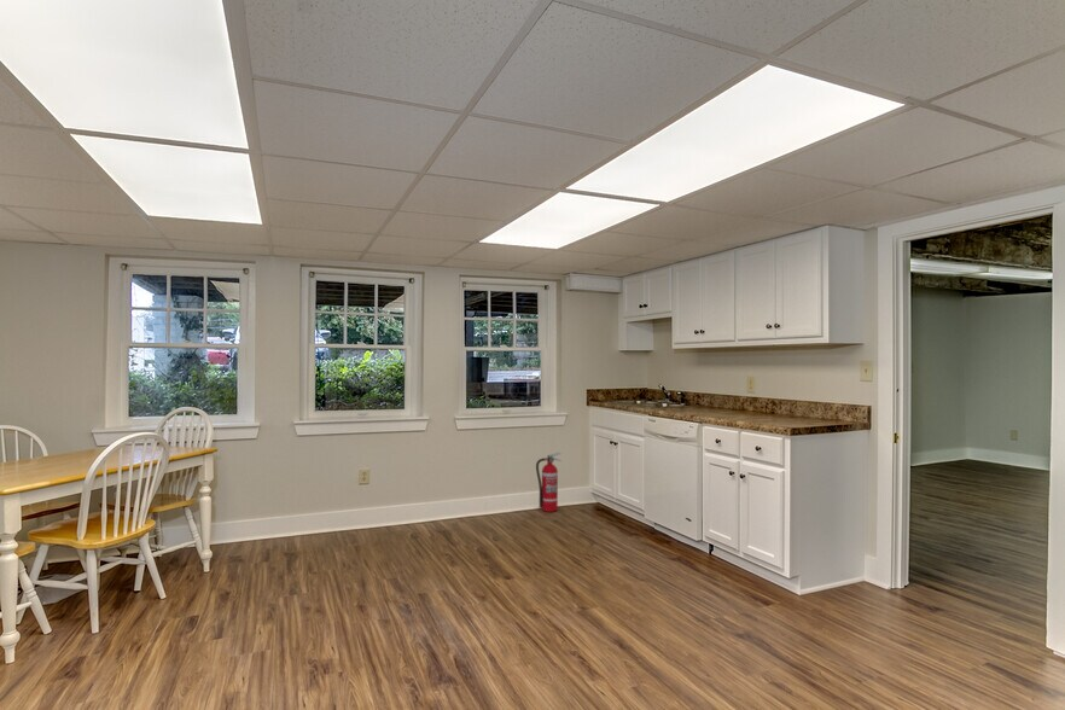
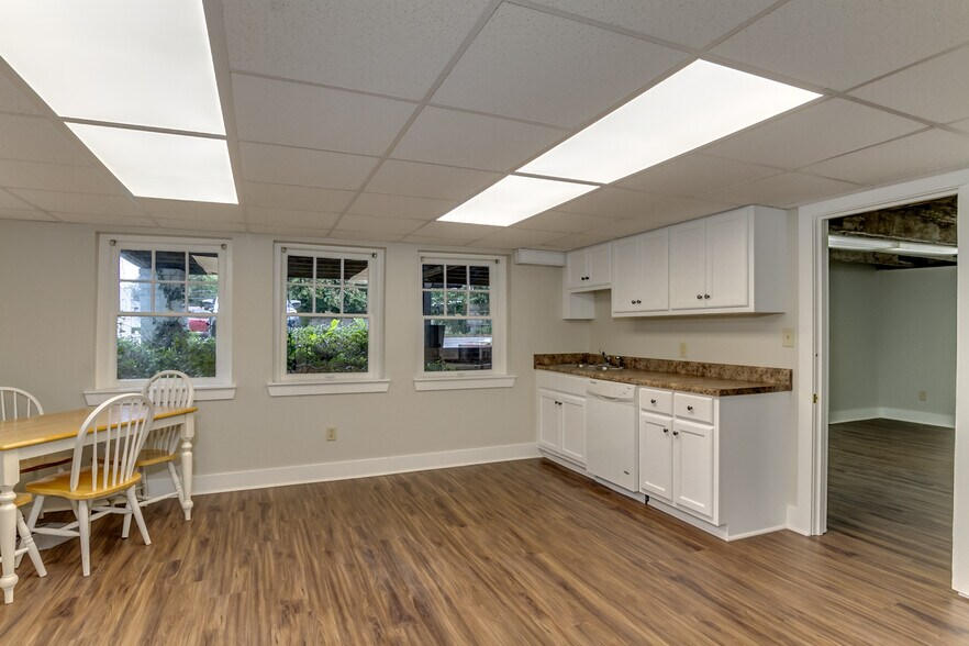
- fire extinguisher (548, 481)
